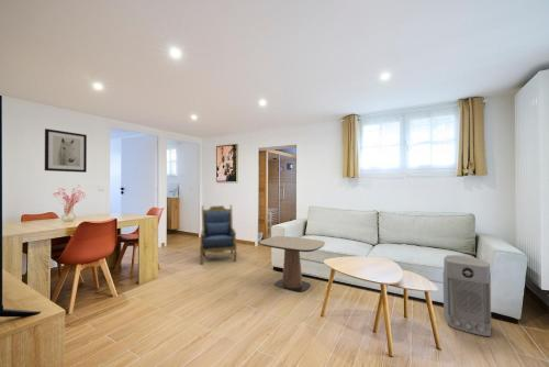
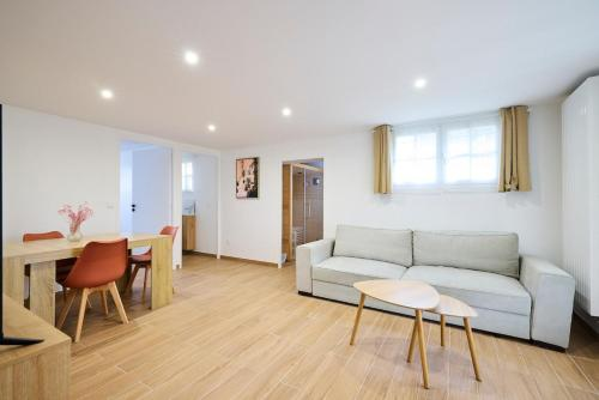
- side table (292, 263)
- air purifier (466, 290)
- armchair (217, 229)
- wall art (66, 152)
